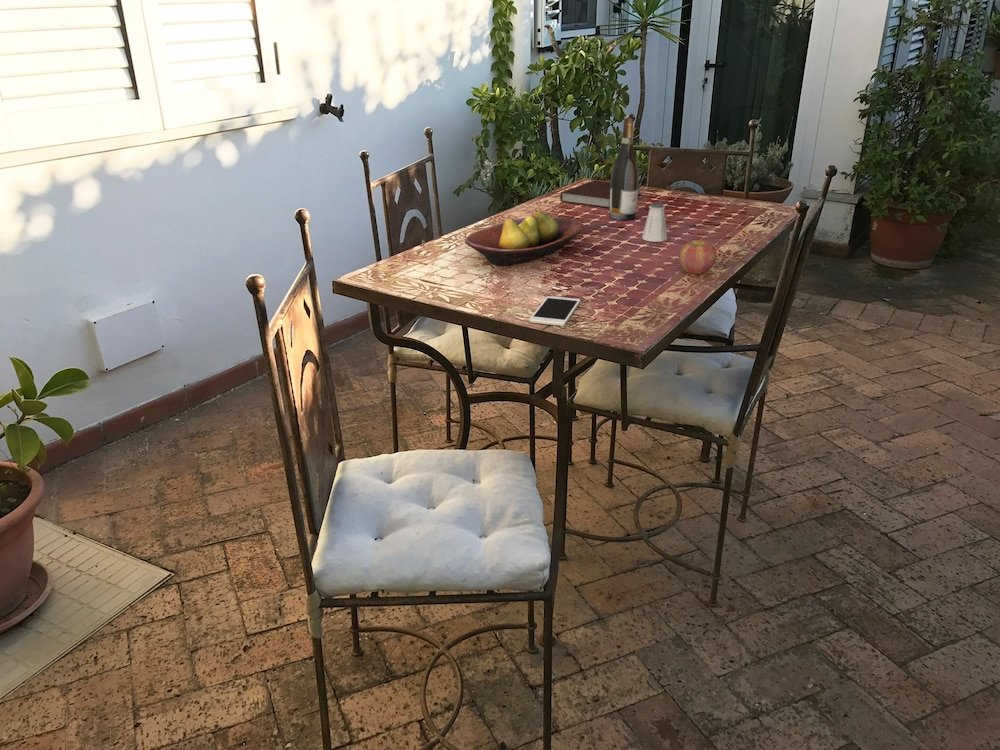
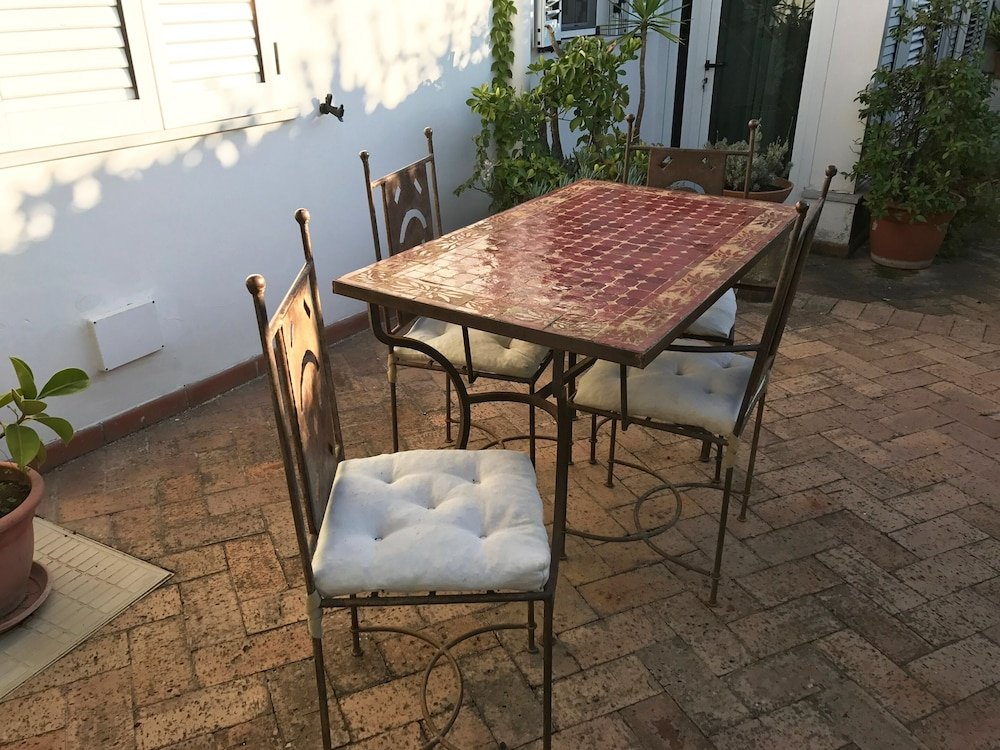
- saltshaker (655, 221)
- fruit bowl (525, 234)
- apple (698, 257)
- wine bottle (625, 169)
- notebook (601, 193)
- cell phone (555, 310)
